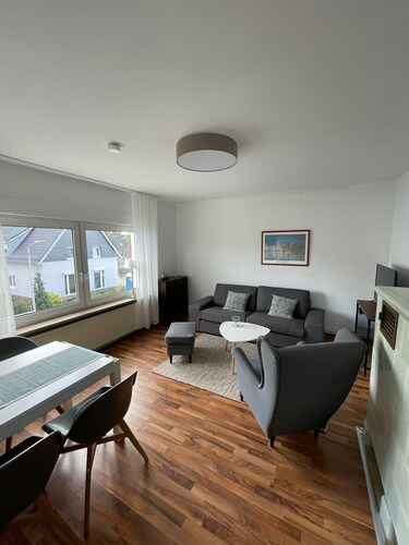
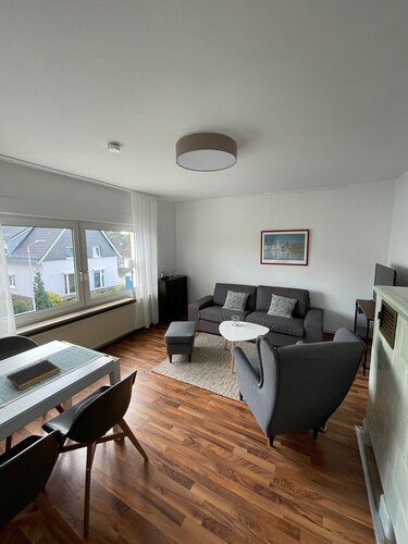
+ notepad (35, 373)
